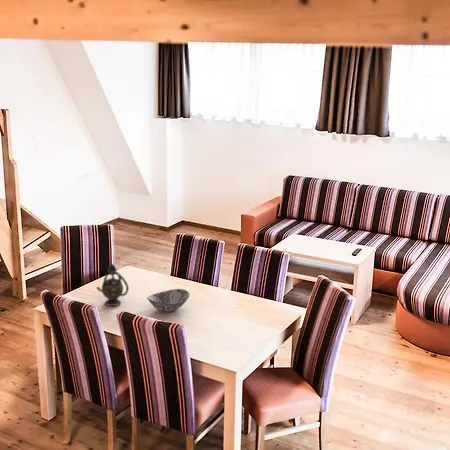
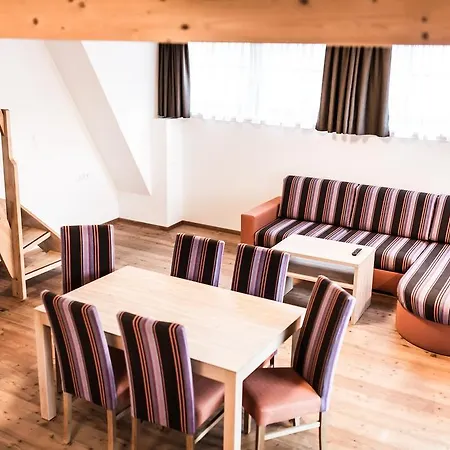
- decorative bowl (168, 301)
- teapot (108, 281)
